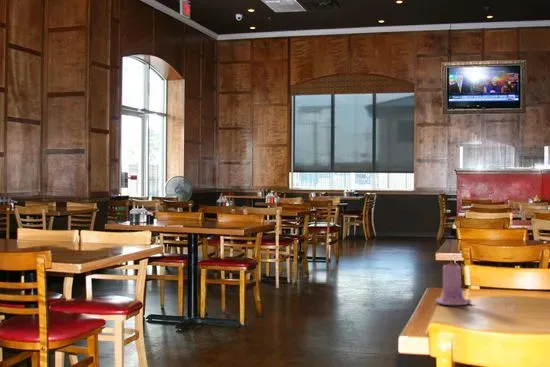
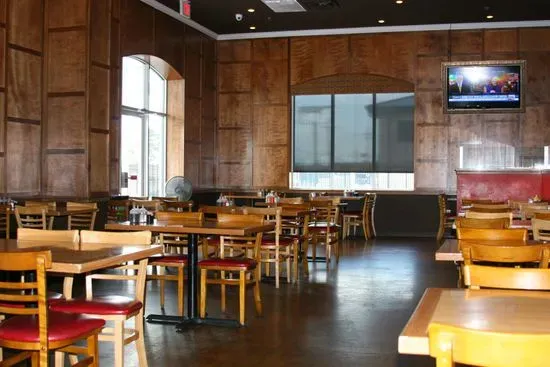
- candle (451, 280)
